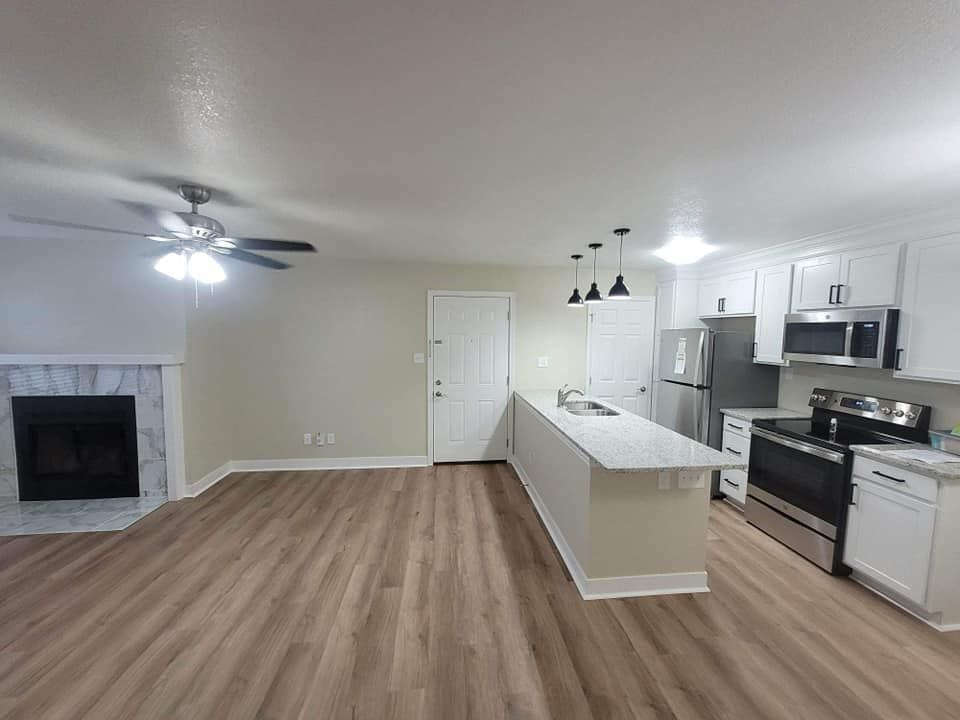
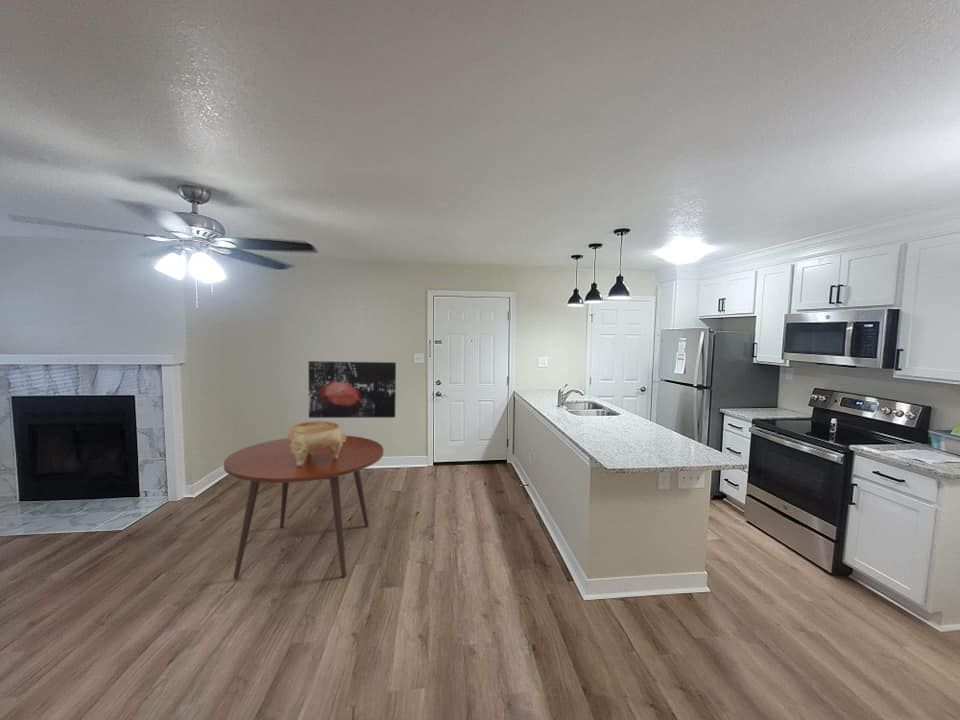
+ dining table (309, 480)
+ wall art (352, 389)
+ decorative bowl (312, 442)
